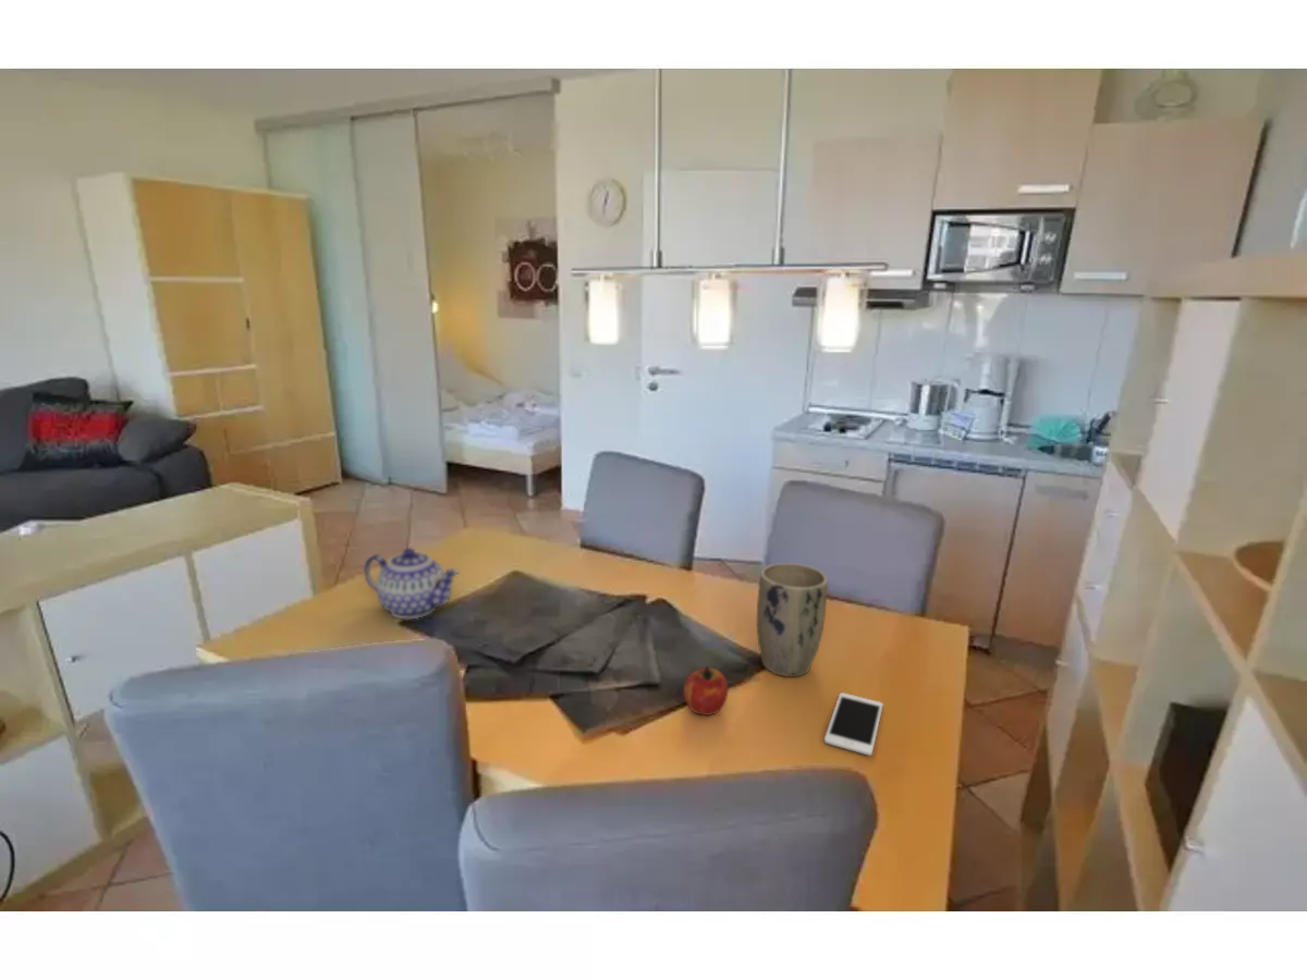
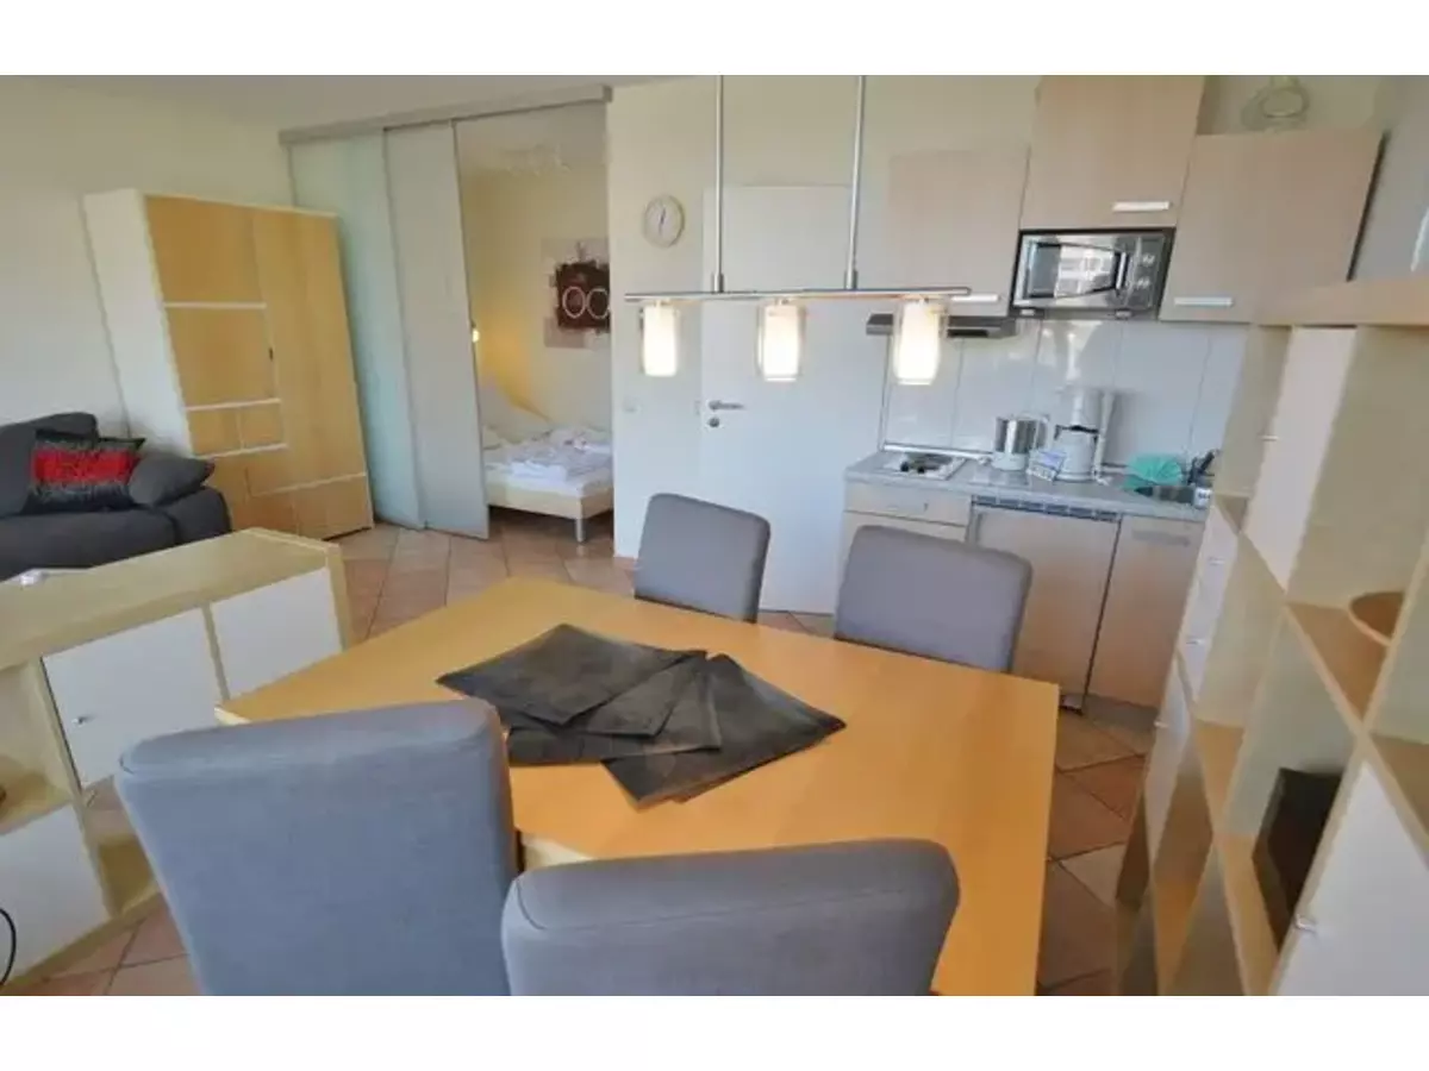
- fruit (706, 689)
- plant pot (790, 621)
- cell phone (854, 721)
- teapot (412, 579)
